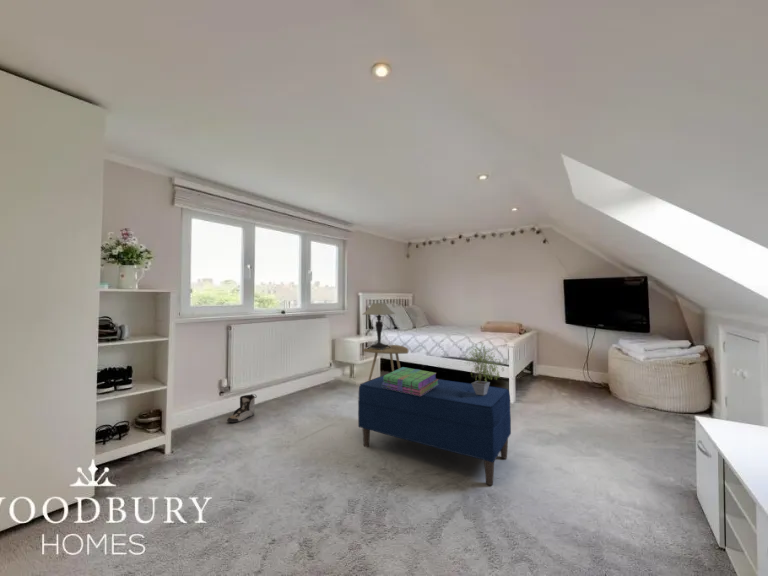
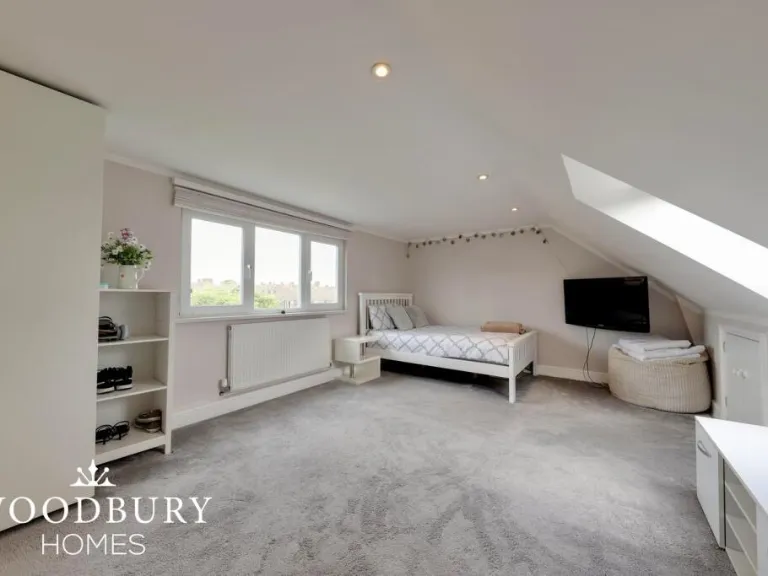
- table lamp (379, 325)
- bench (432, 418)
- stack of books (410, 381)
- side table (392, 371)
- shoe (242, 408)
- potted plant (484, 367)
